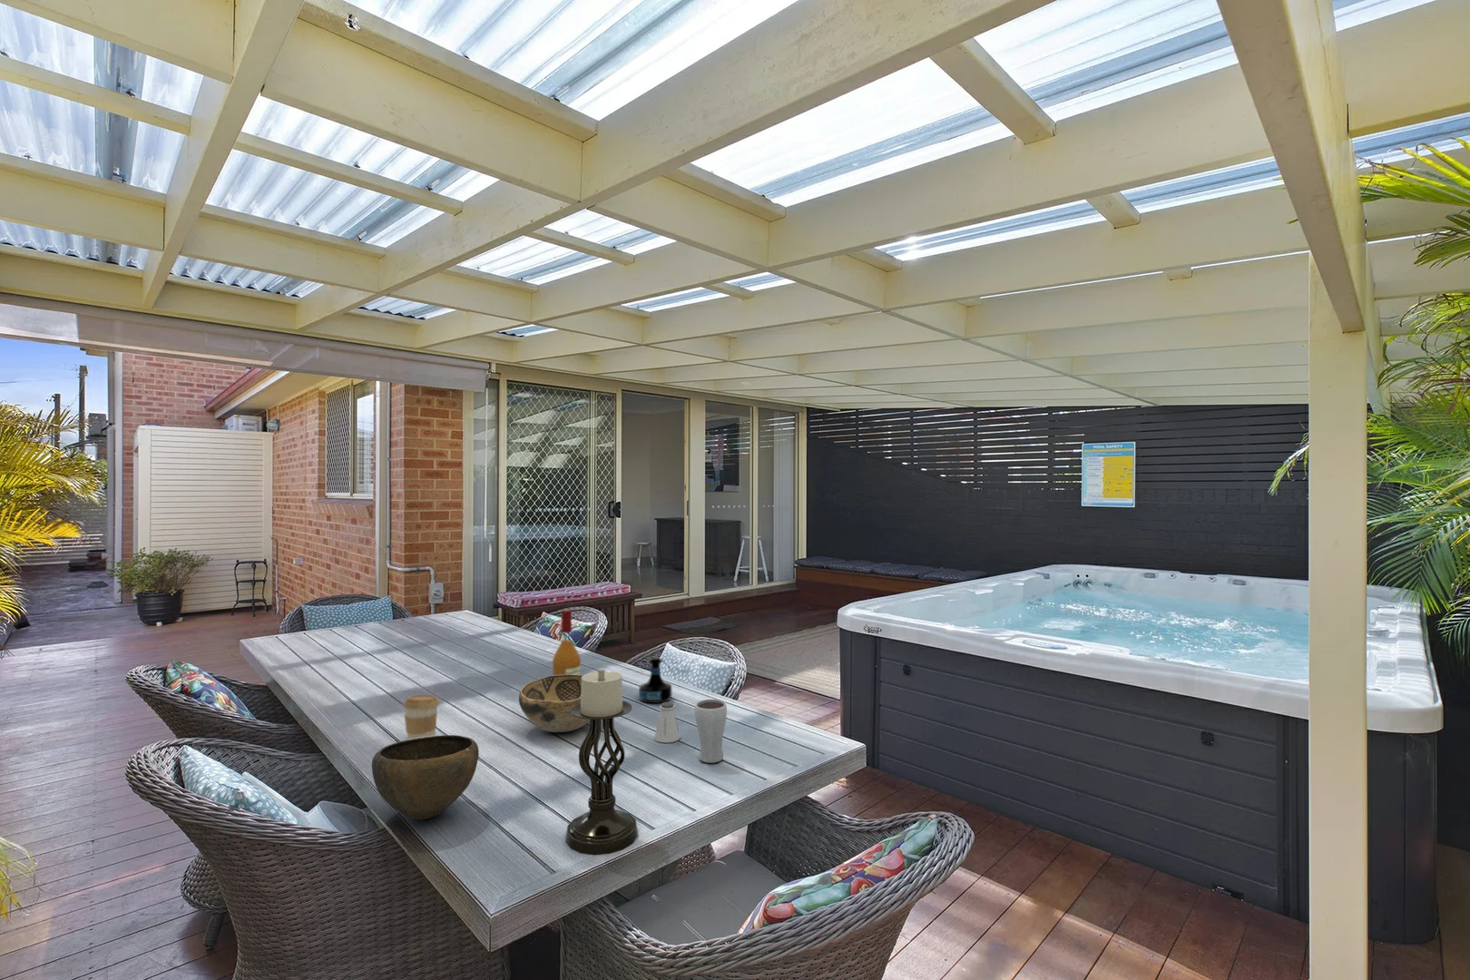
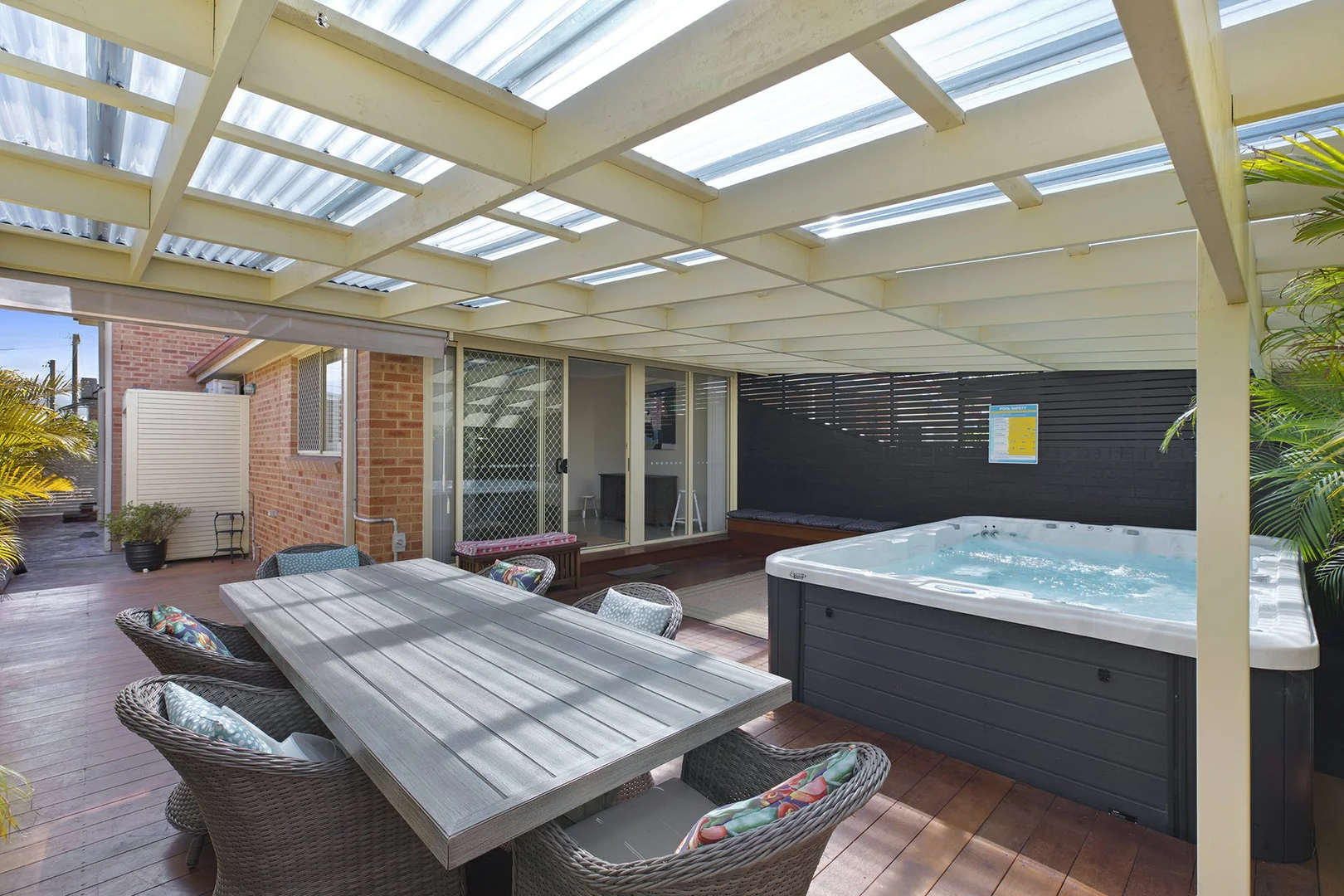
- bowl (427, 779)
- drinking glass (711, 732)
- wine bottle (567, 653)
- coffee cup (421, 718)
- tequila bottle (655, 678)
- decorative bowl (562, 705)
- saltshaker (667, 721)
- candle holder (602, 752)
